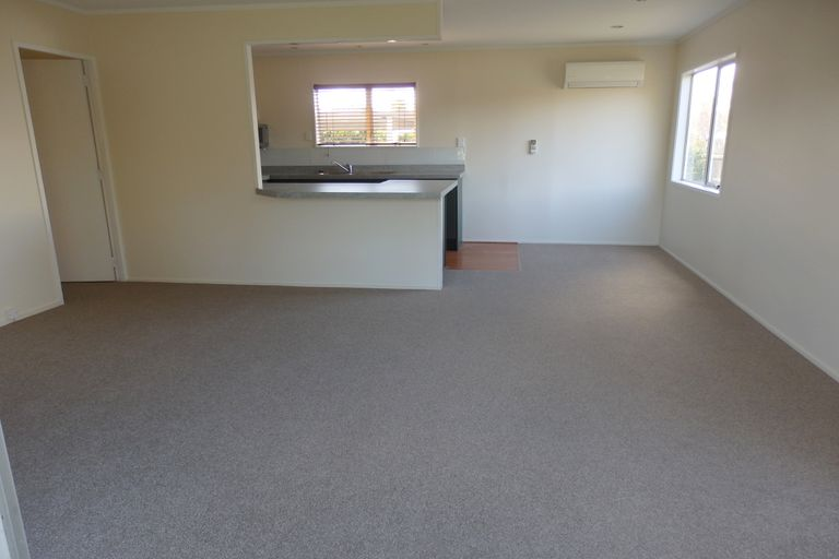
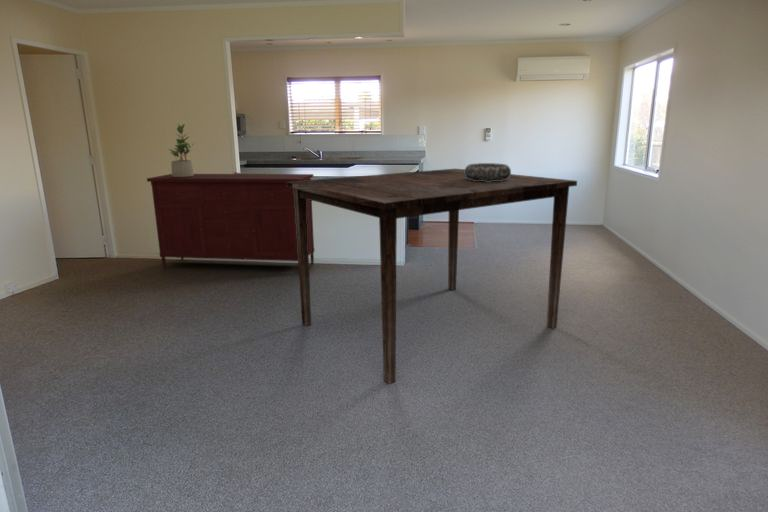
+ decorative bowl (487, 172)
+ sideboard (235, 222)
+ dining table (448, 255)
+ potted plant (179, 150)
